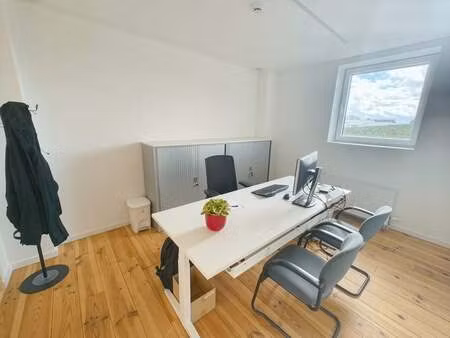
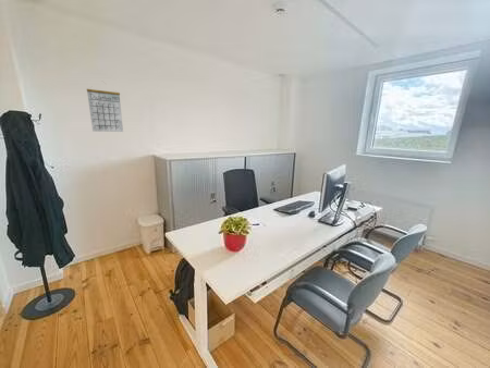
+ calendar (106, 107)
